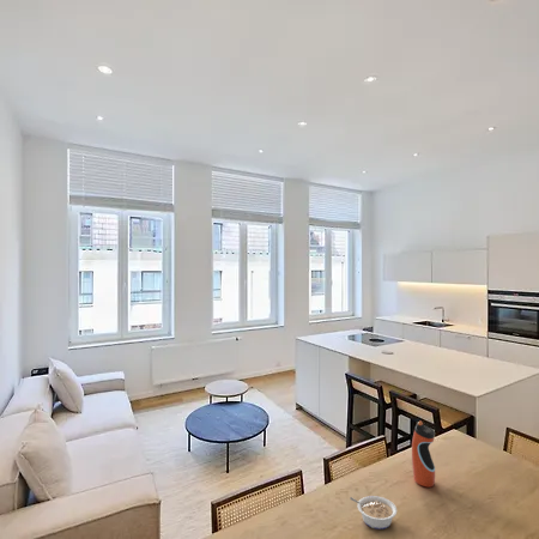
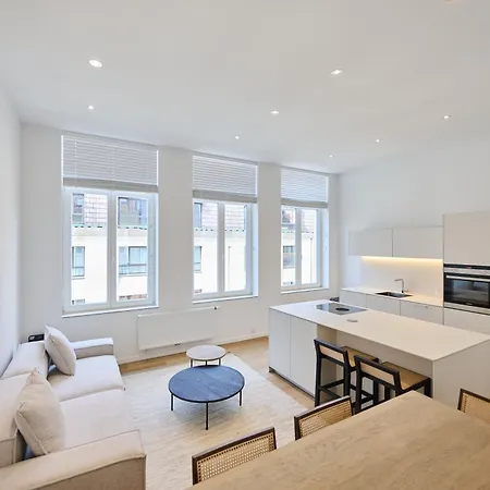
- water bottle (423, 452)
- legume (375, 513)
